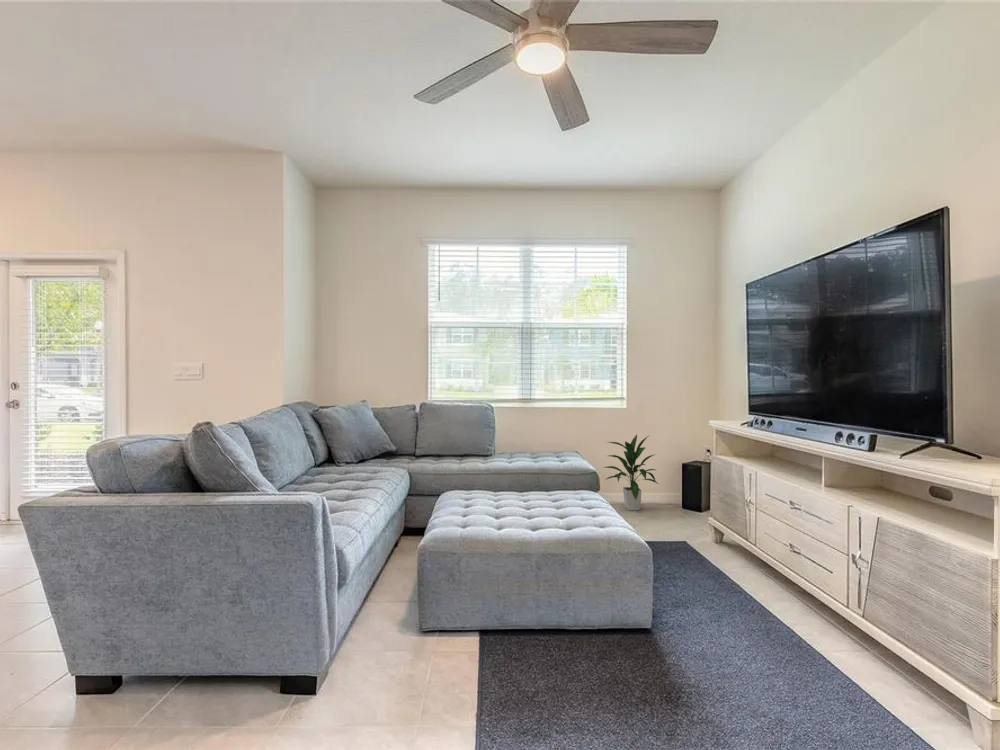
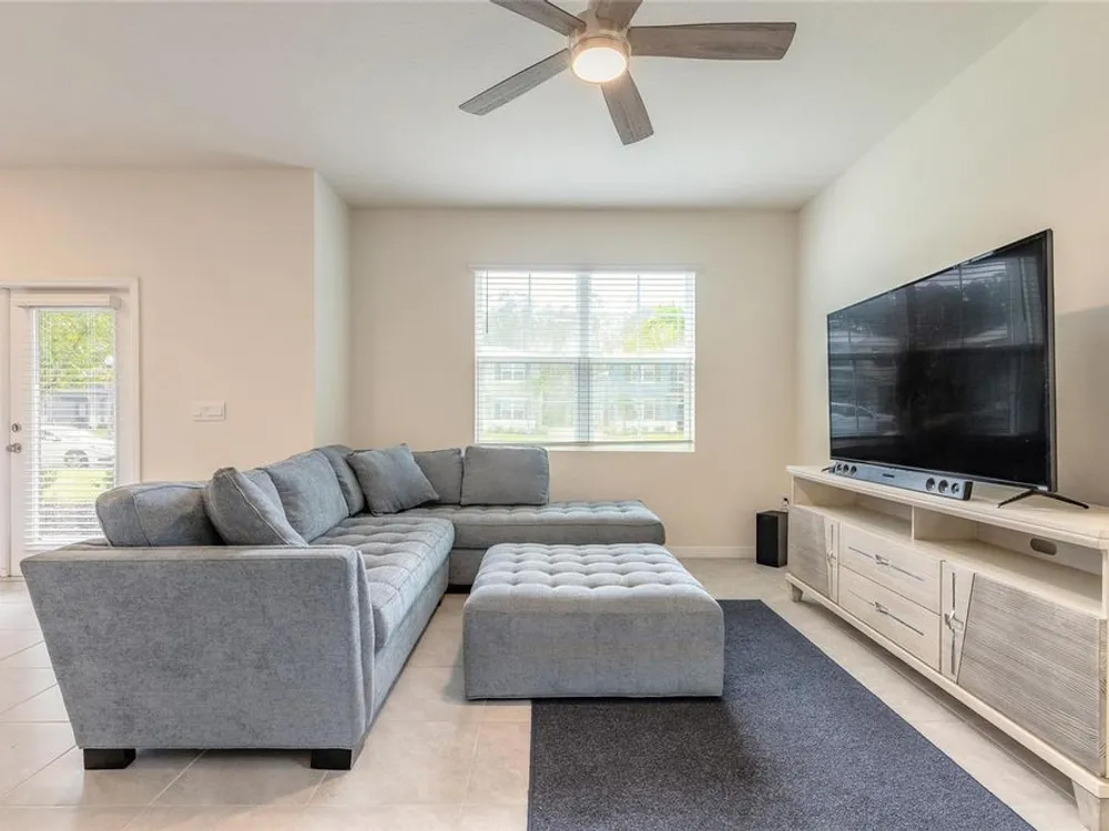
- indoor plant (631, 471)
